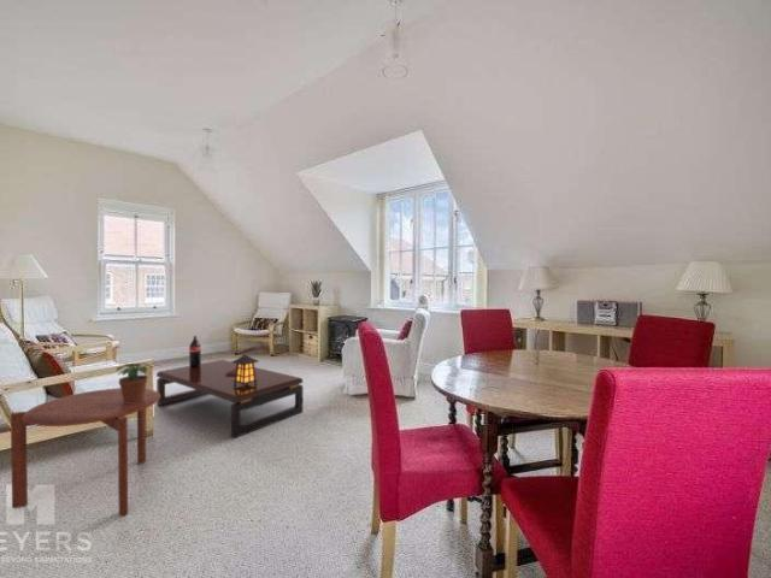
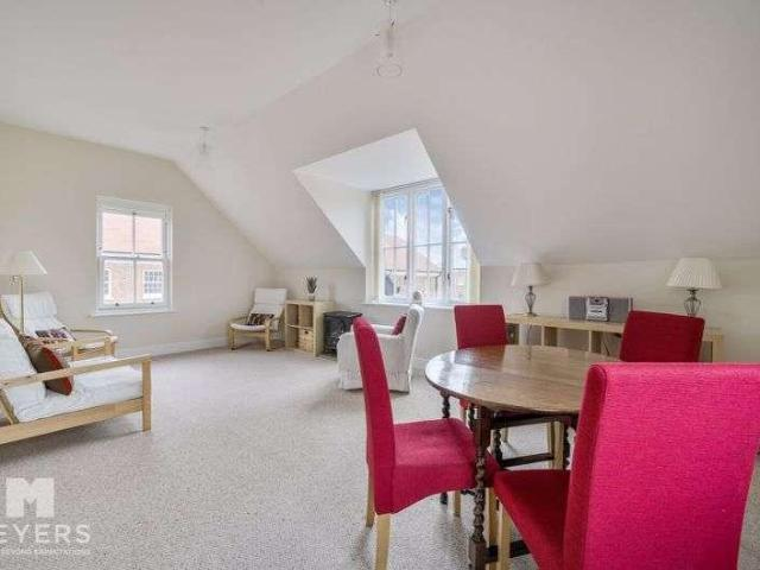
- potted plant (135, 382)
- coffee table (228, 374)
- side table (118, 444)
